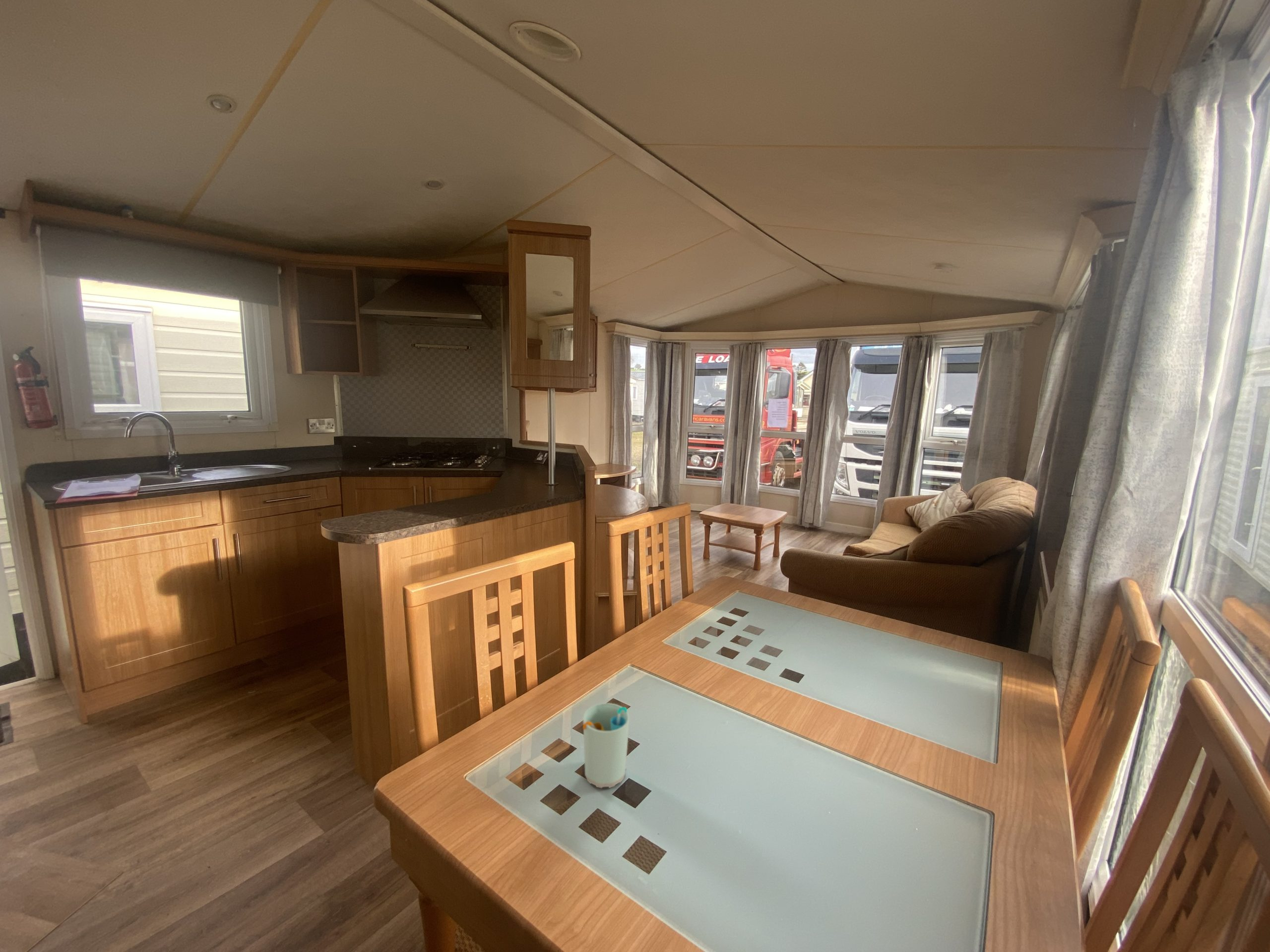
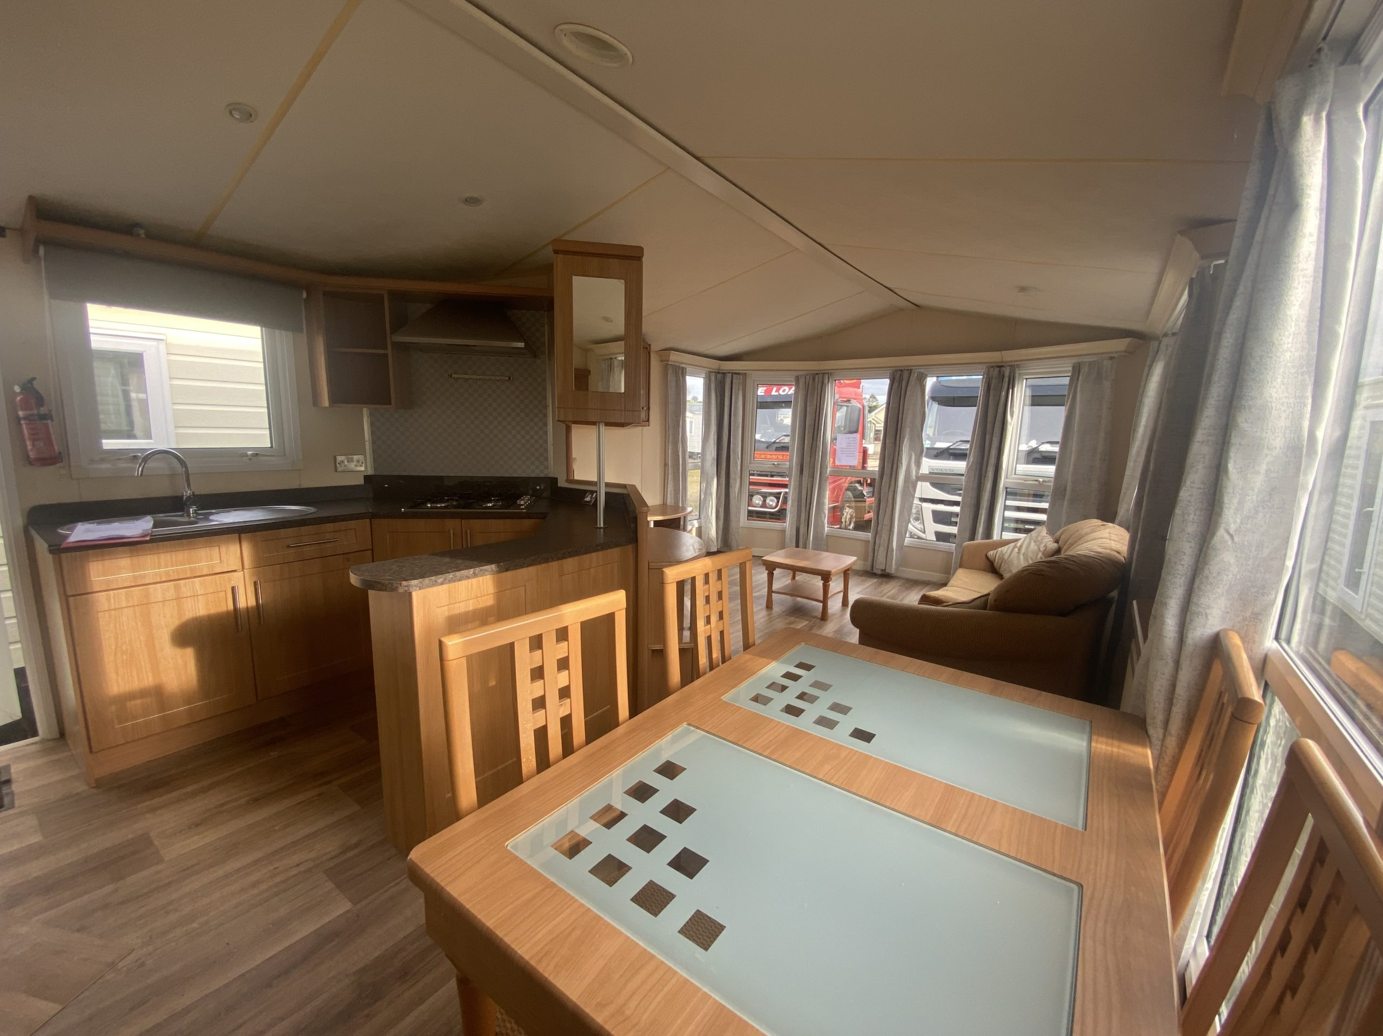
- cup (605, 739)
